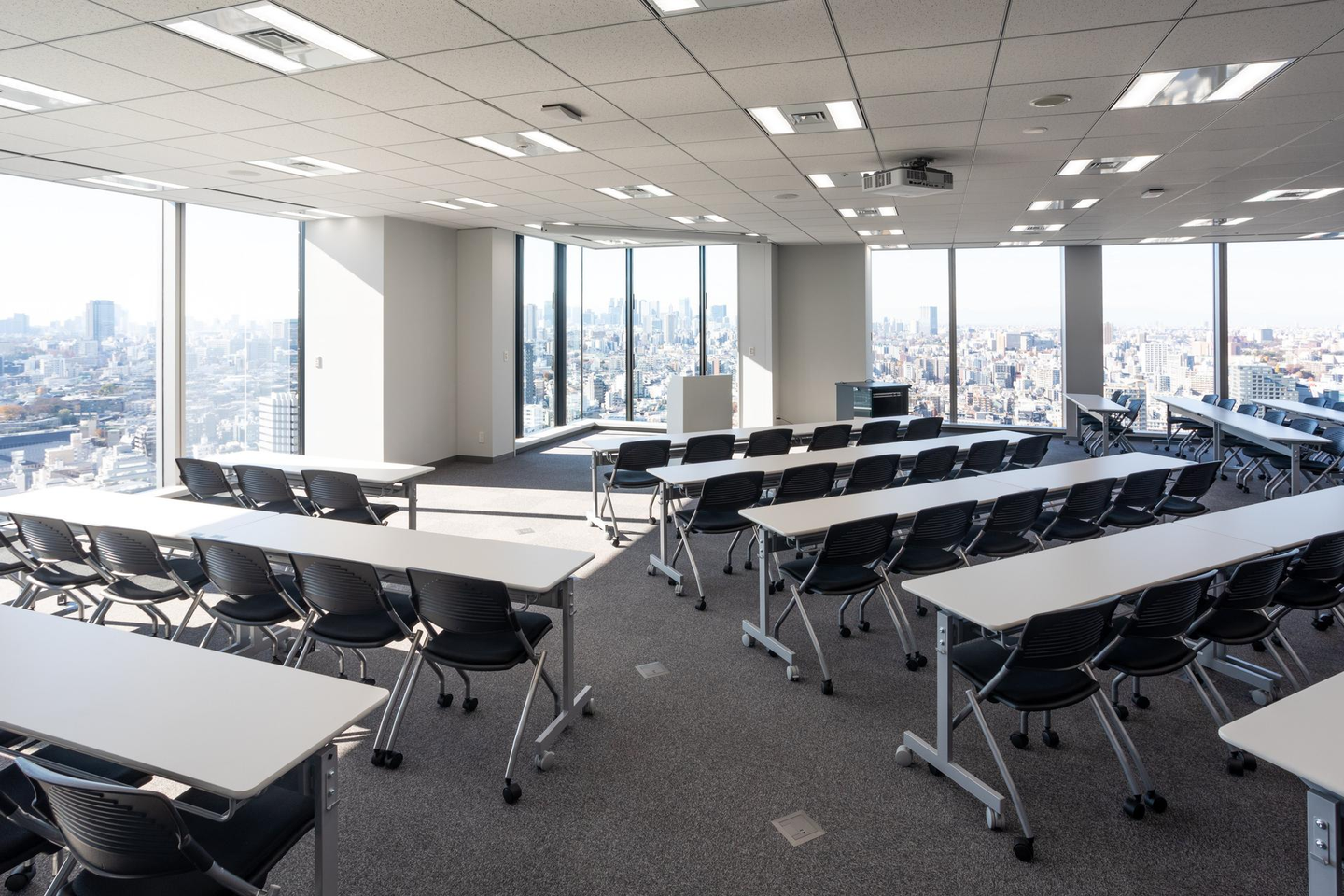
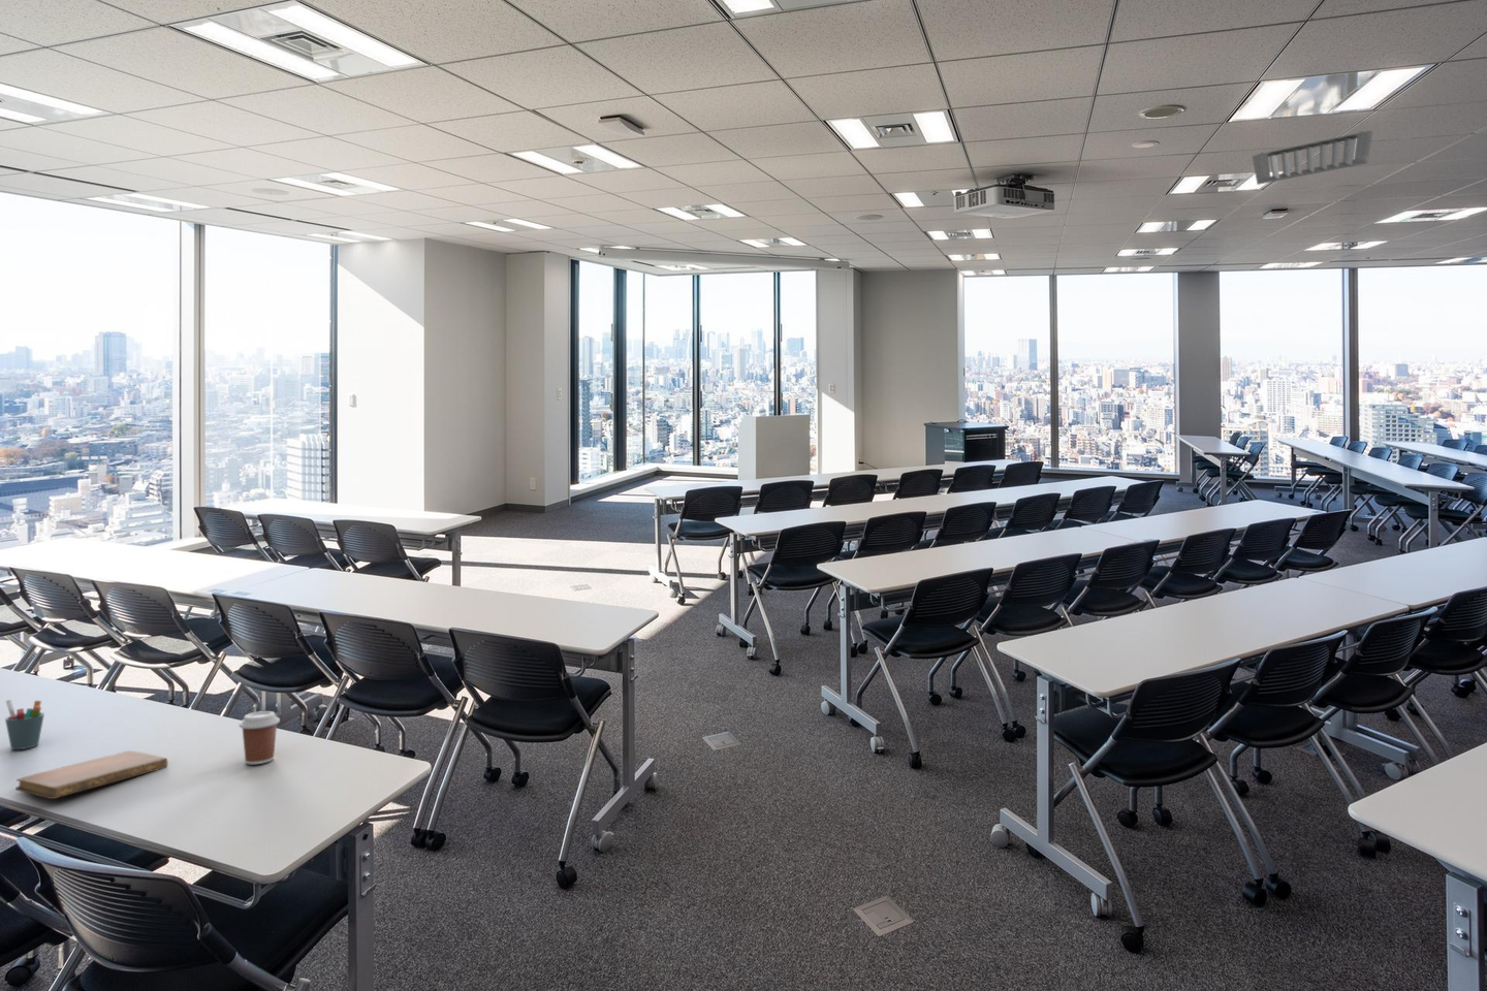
+ pen holder (24, 722)
+ notebook (94, 772)
+ coffee cup (259, 737)
+ ceiling vent (1310, 159)
